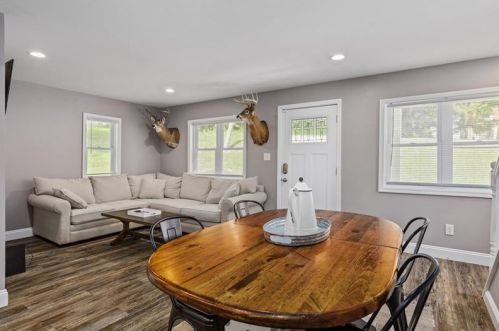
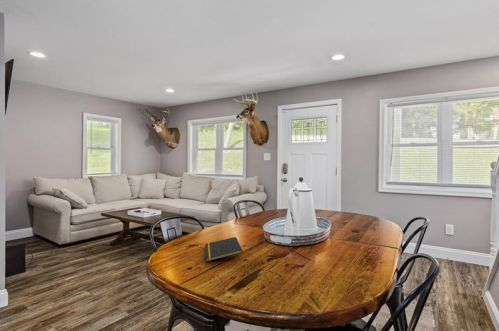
+ notepad (222, 248)
